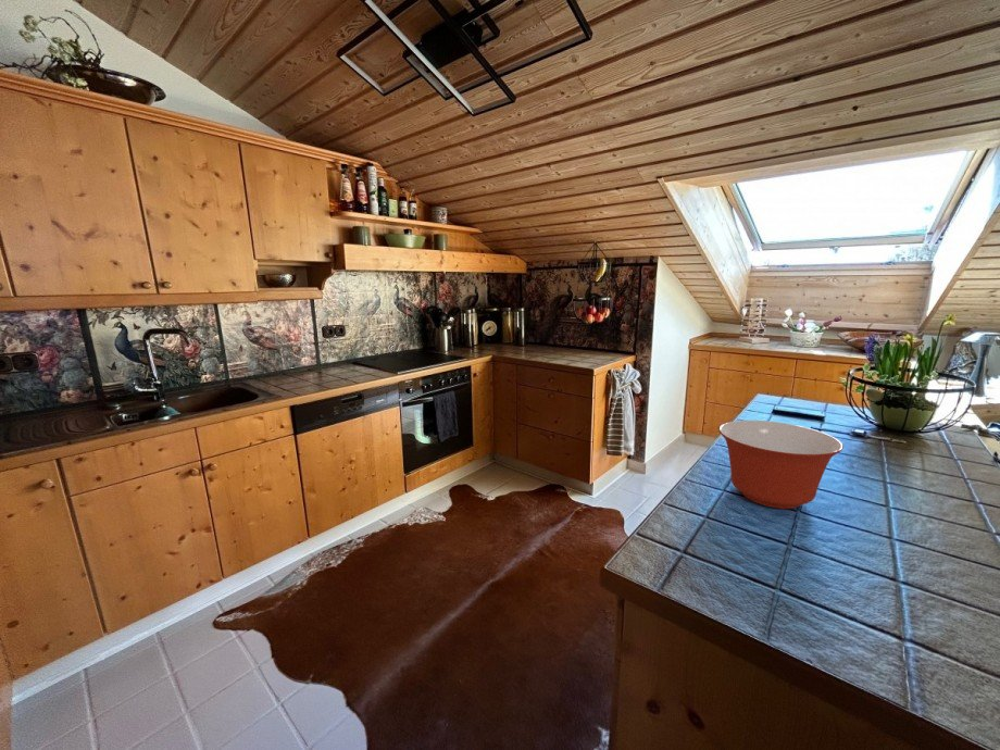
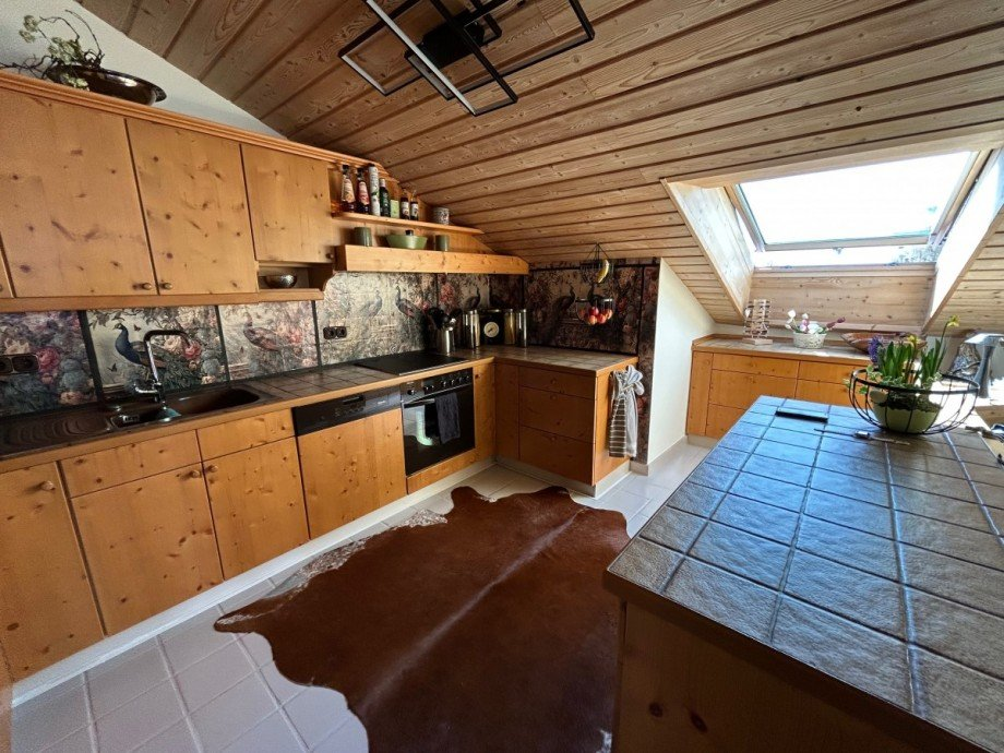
- mixing bowl (773, 465)
